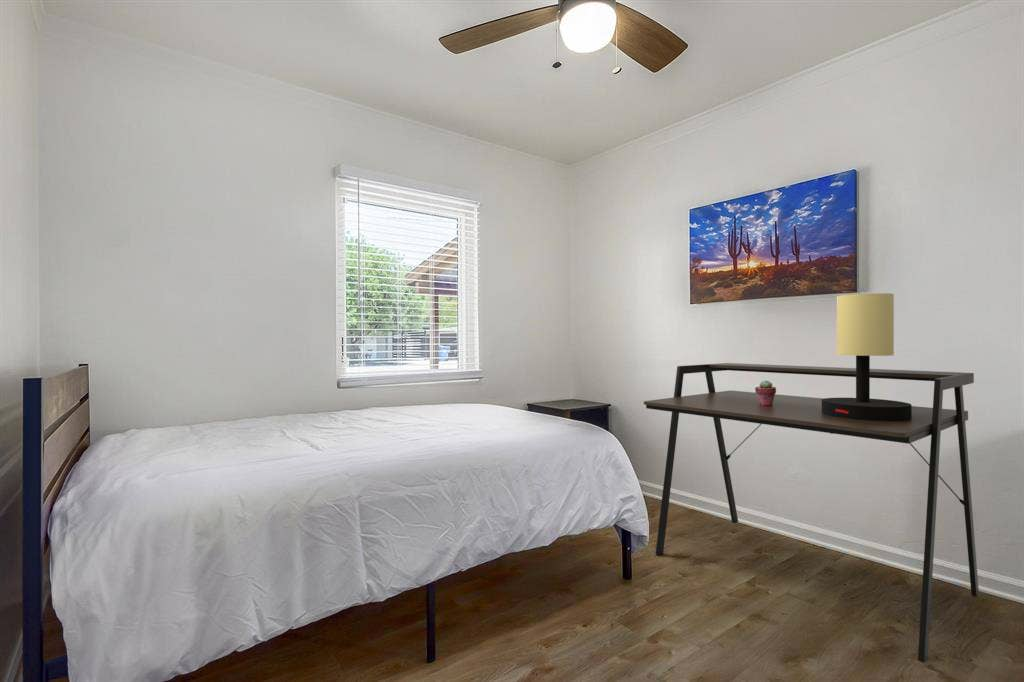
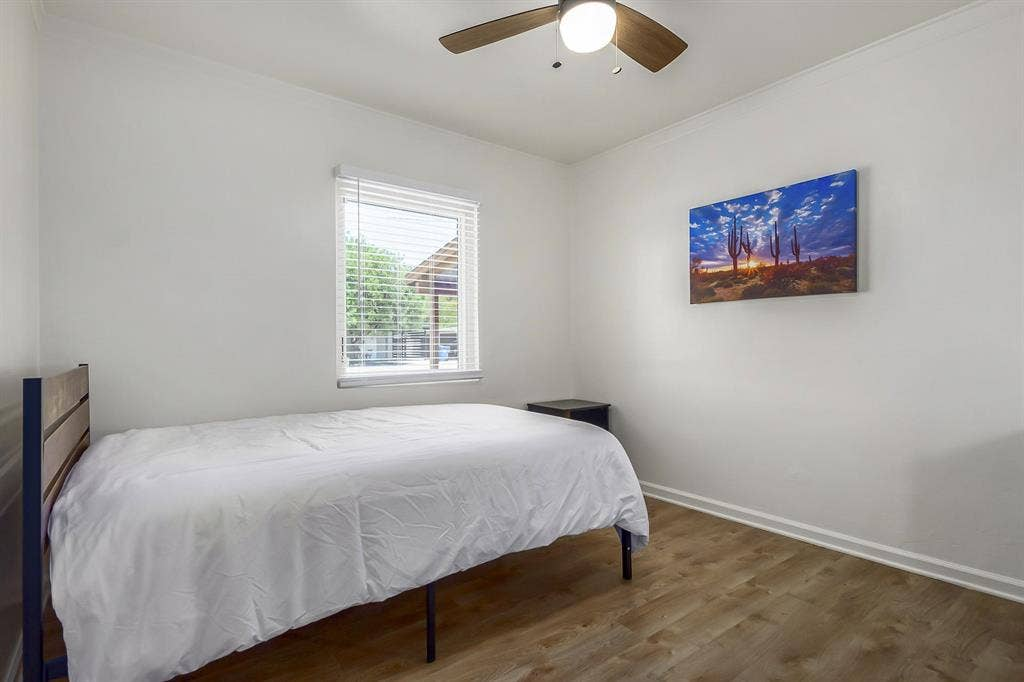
- table lamp (864, 354)
- desk (803, 429)
- potted succulent (765, 392)
